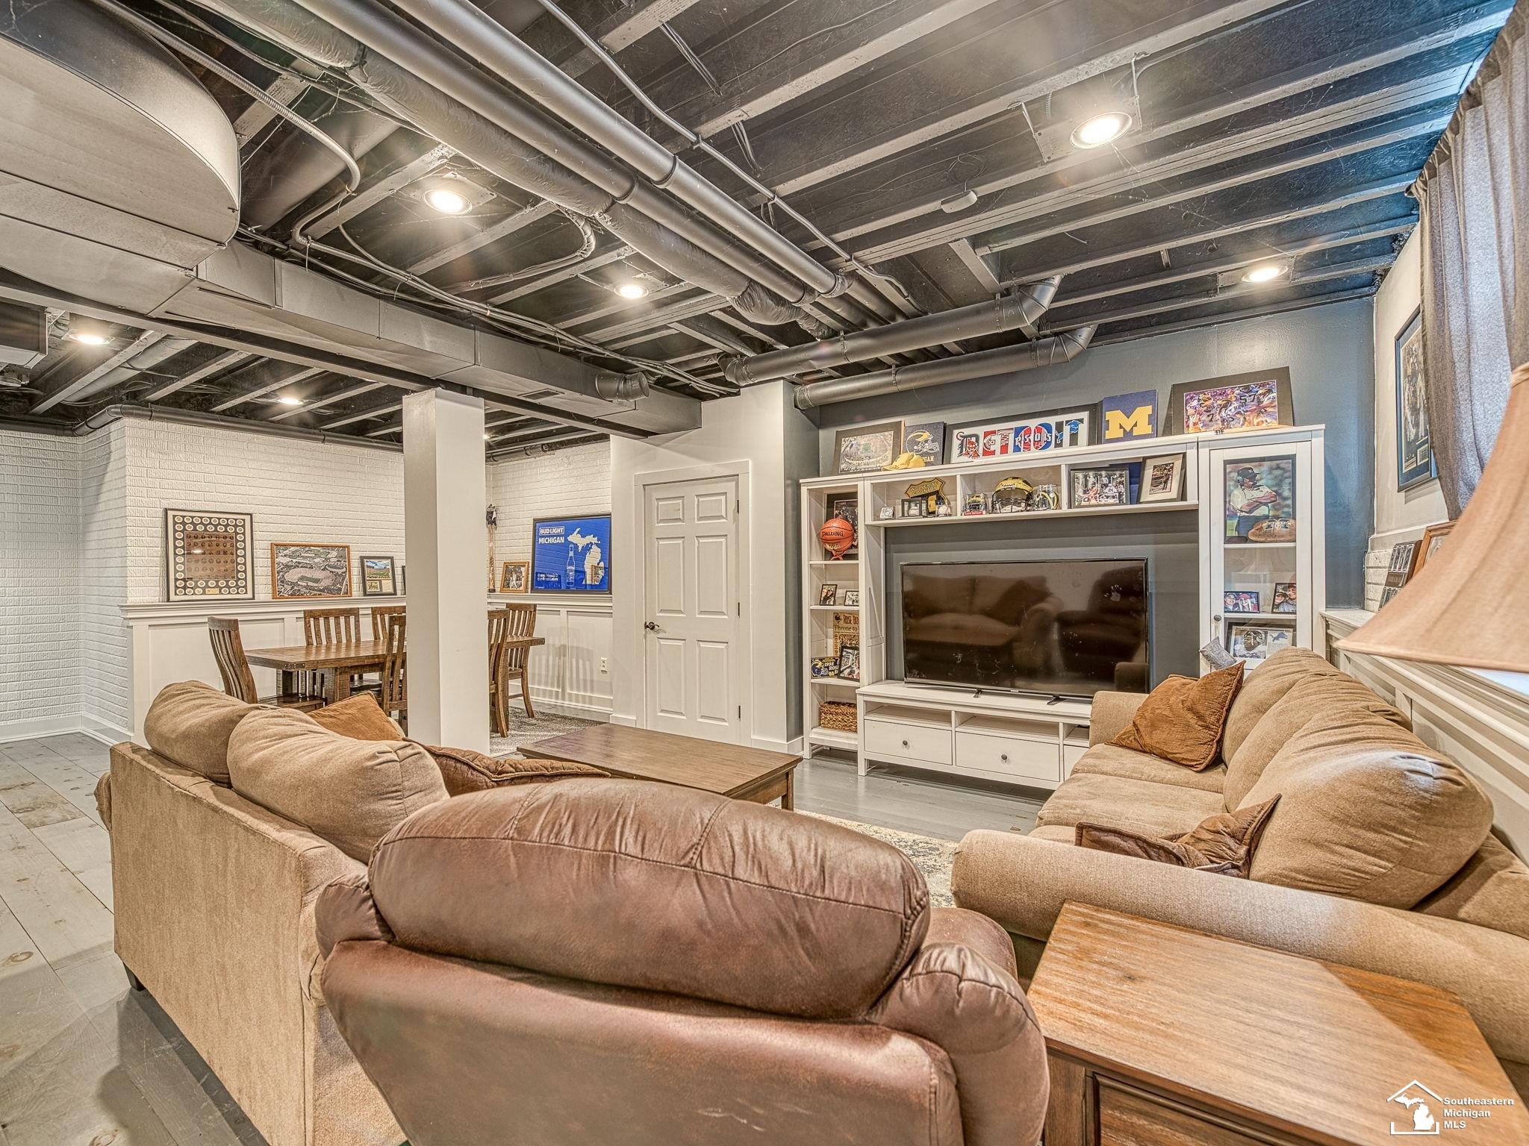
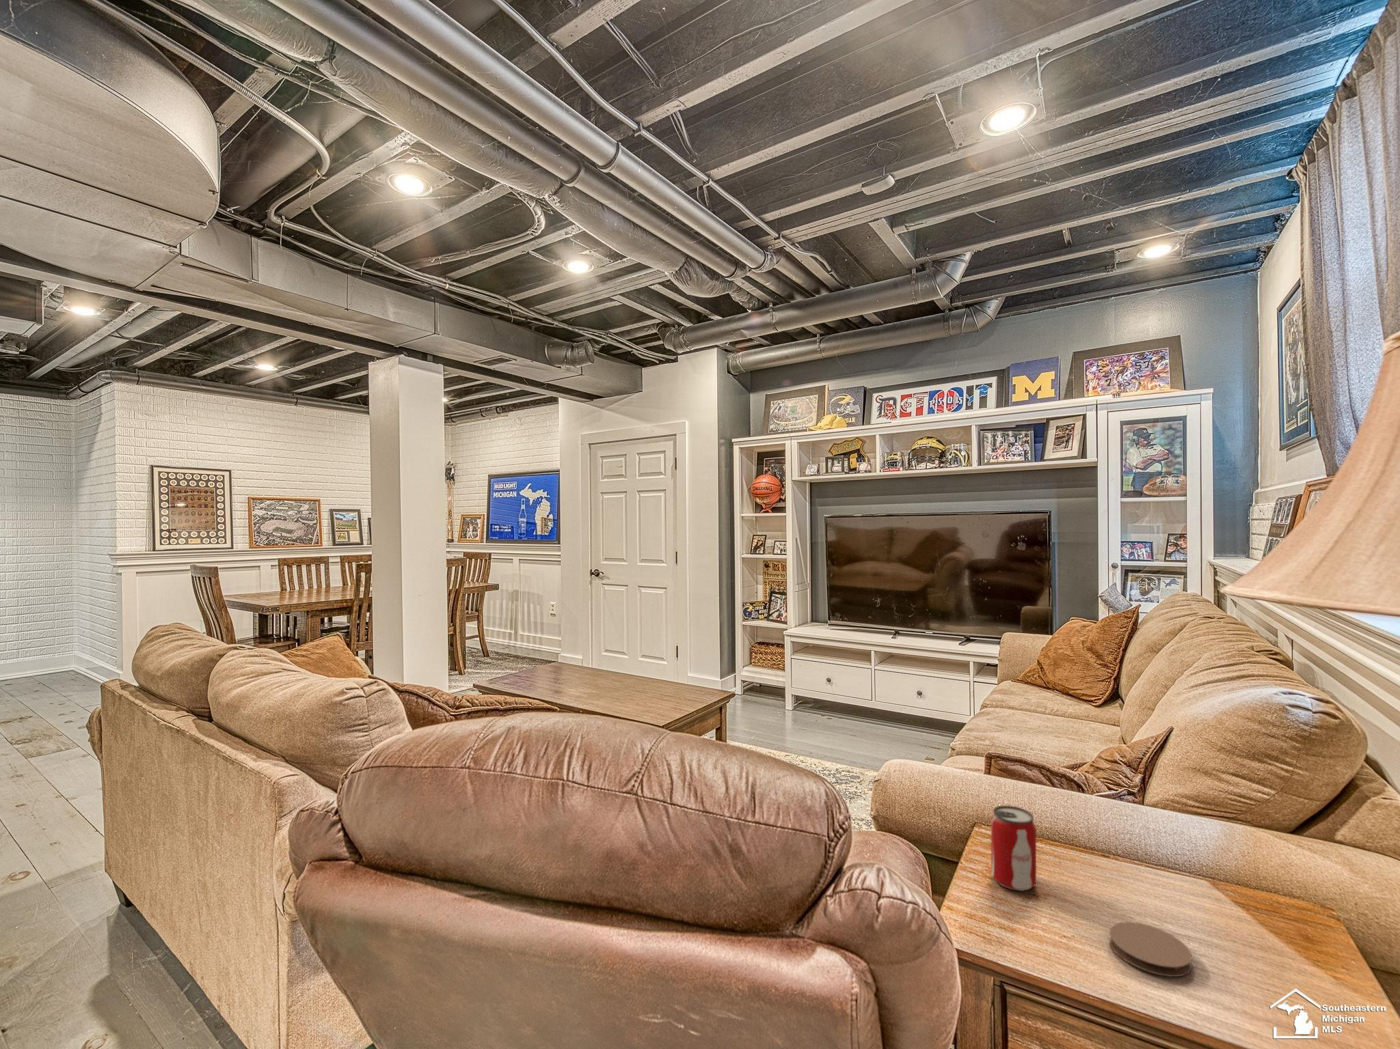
+ beverage can (1013, 847)
+ coaster (1149, 948)
